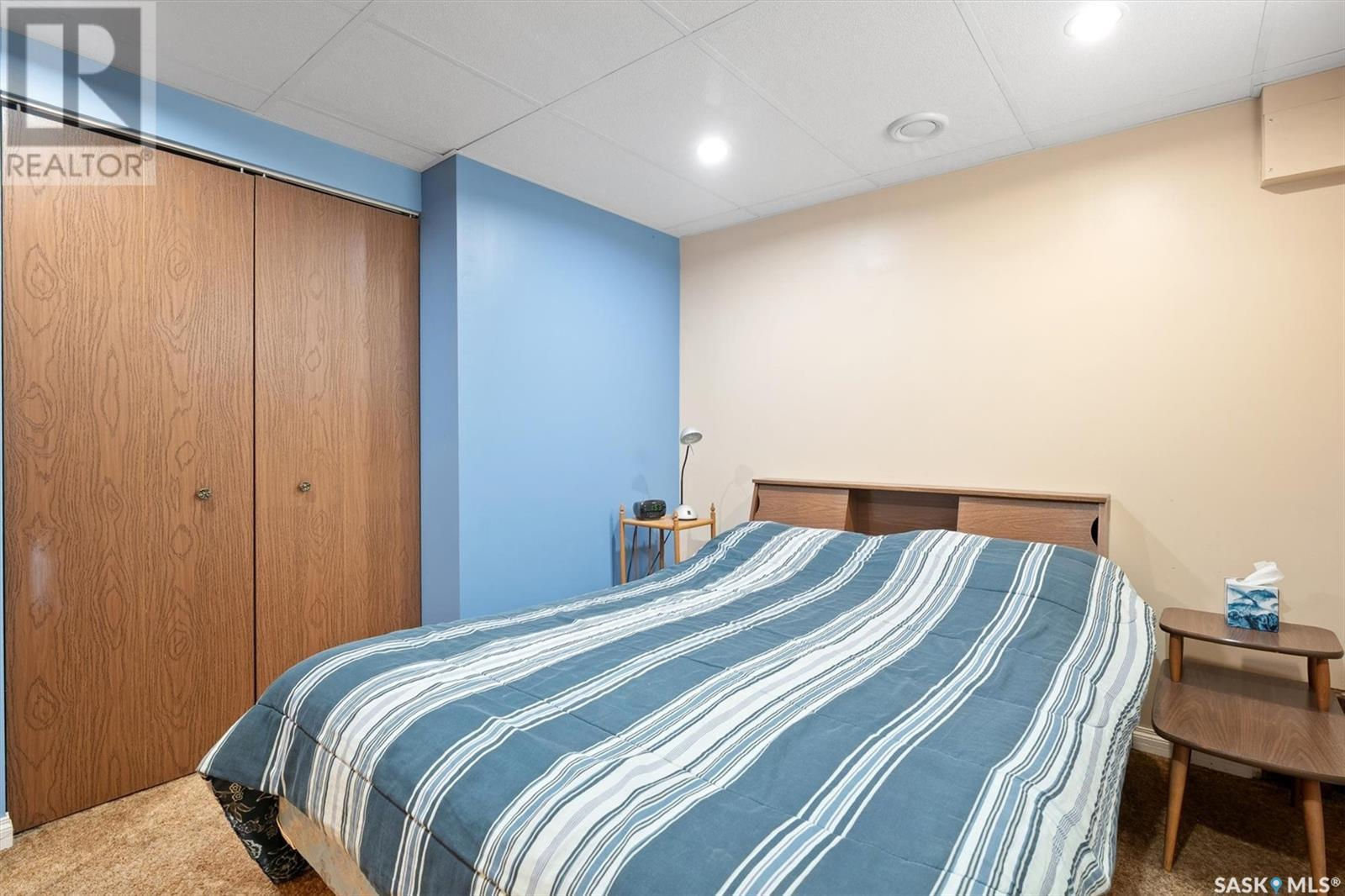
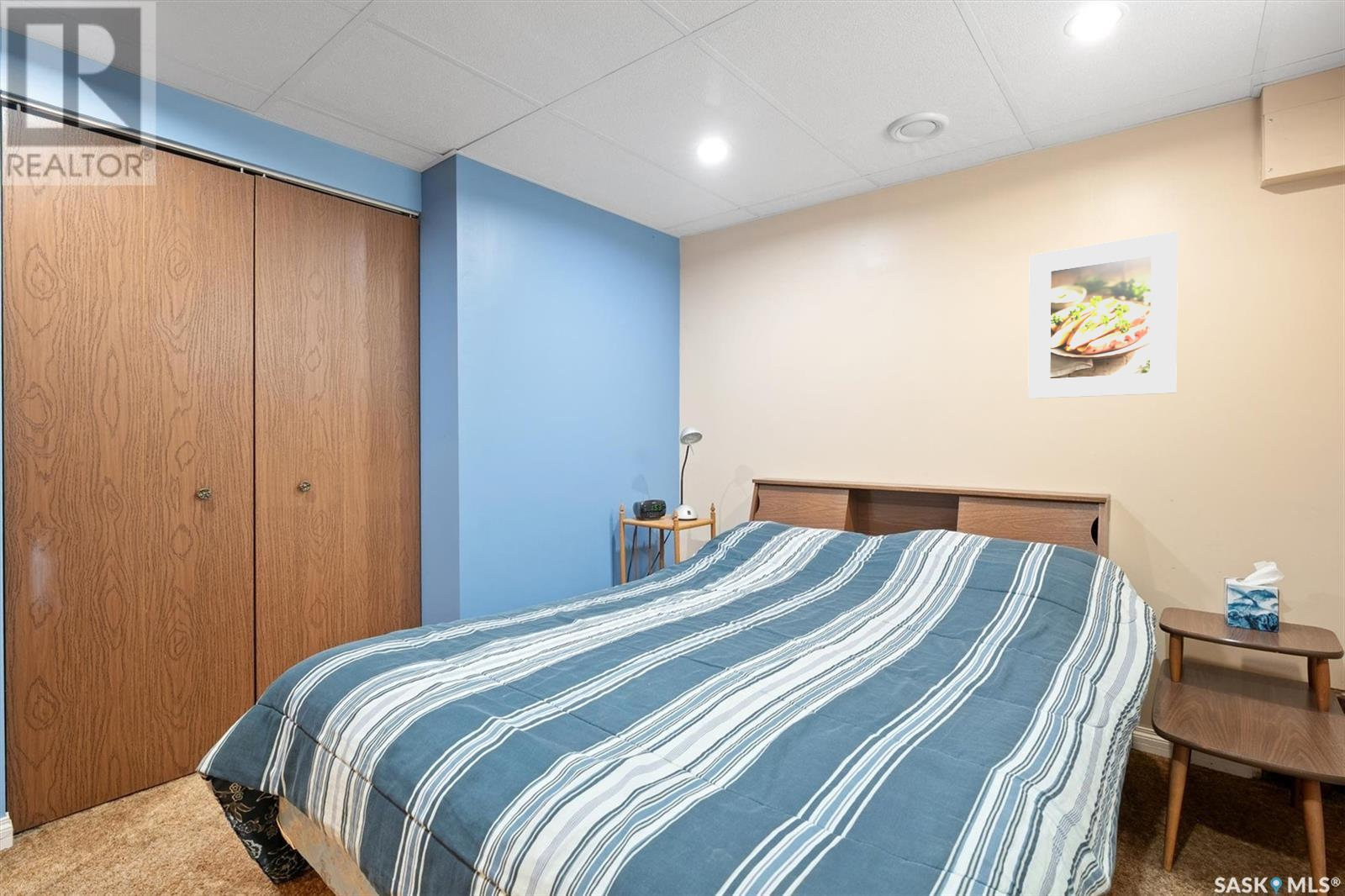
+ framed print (1098, 319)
